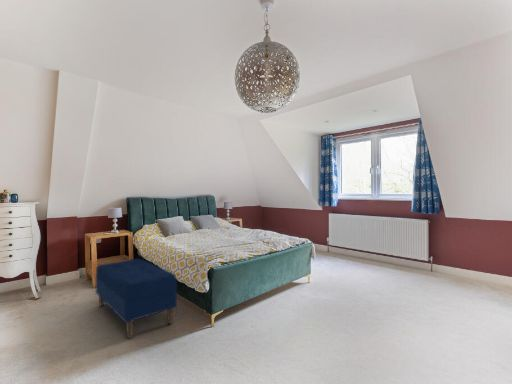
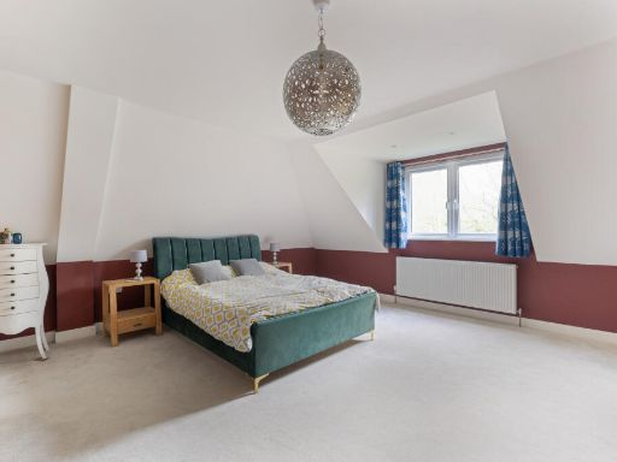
- bench (133, 291)
